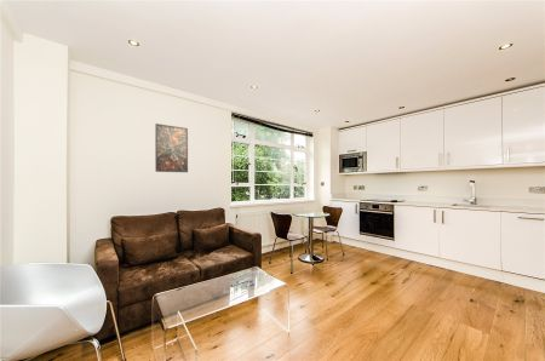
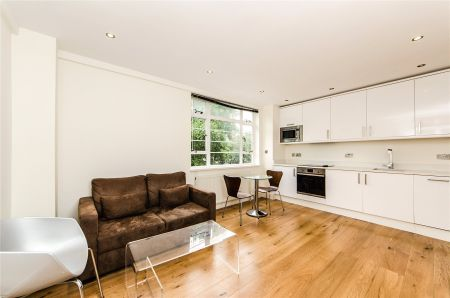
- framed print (172, 149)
